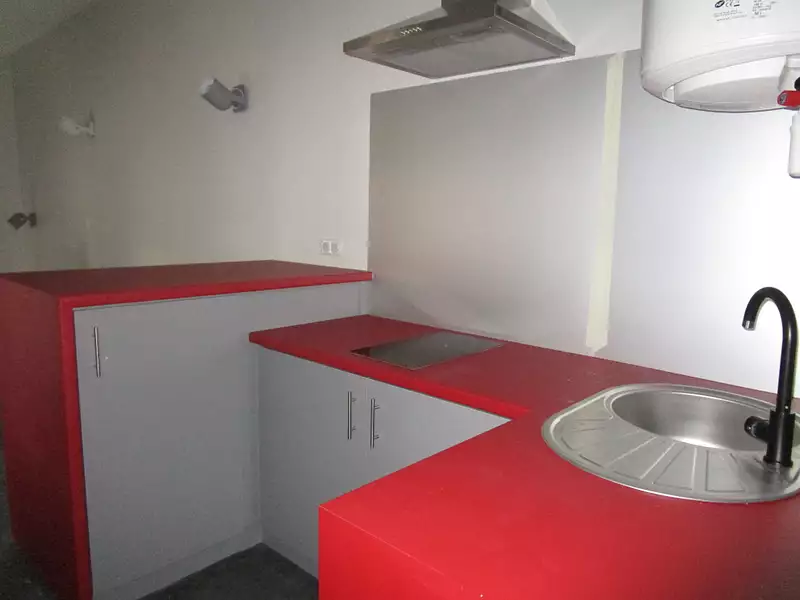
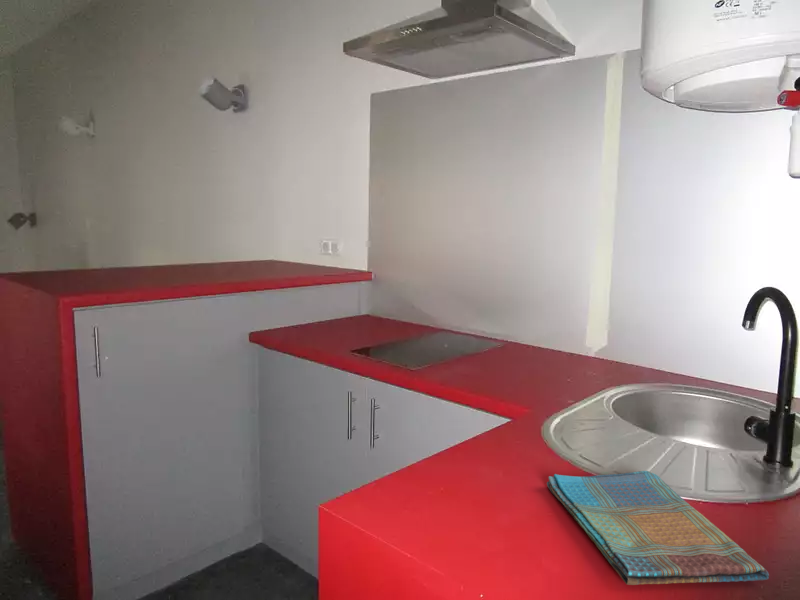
+ dish towel (642, 518)
